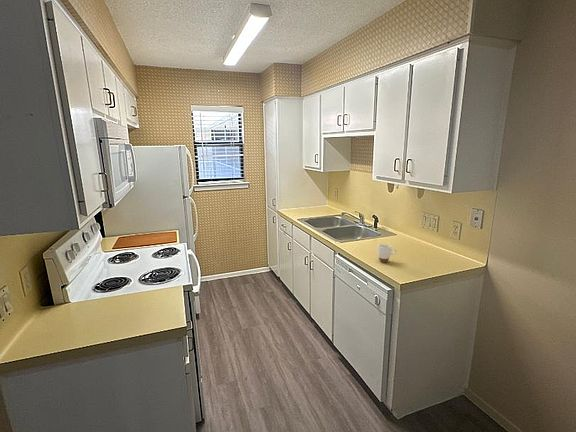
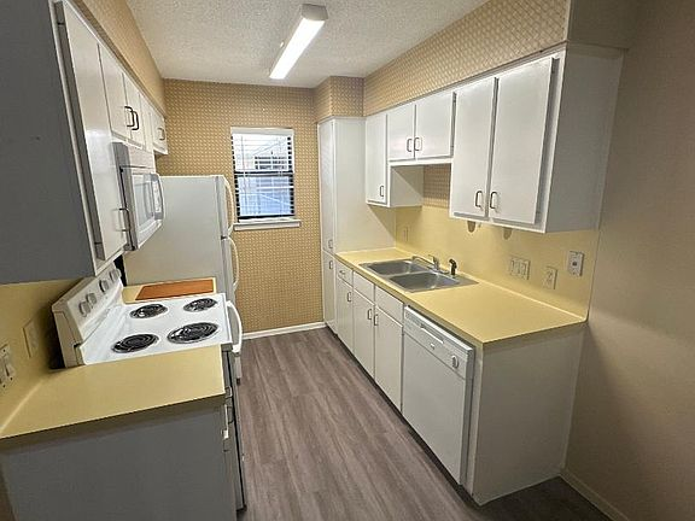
- mug (386, 253)
